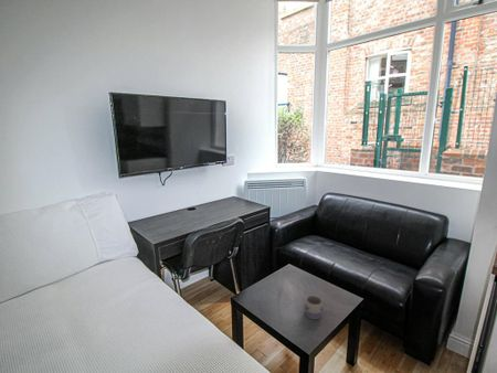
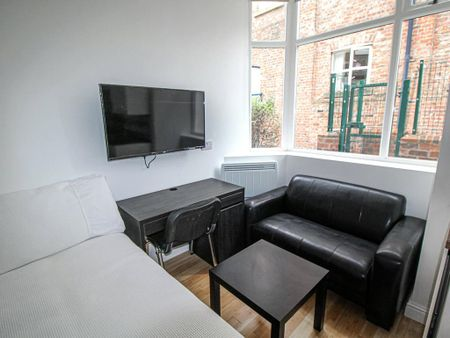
- mug (313, 305)
